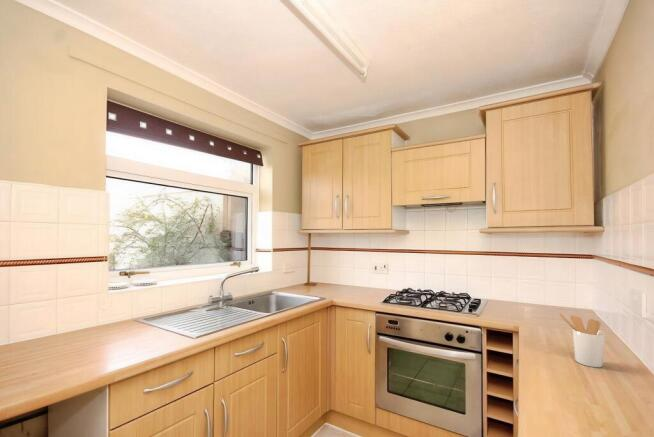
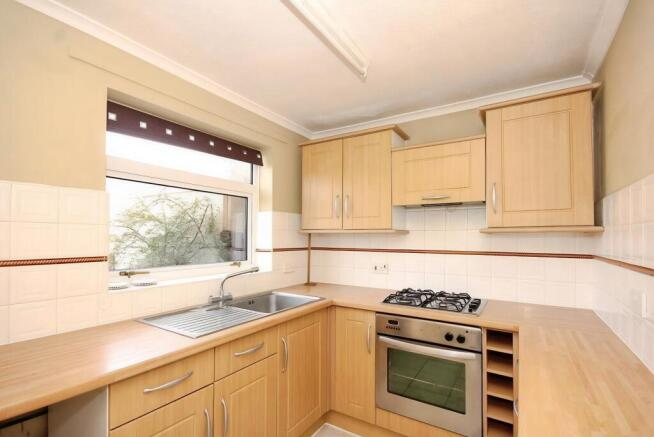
- utensil holder (580, 338)
